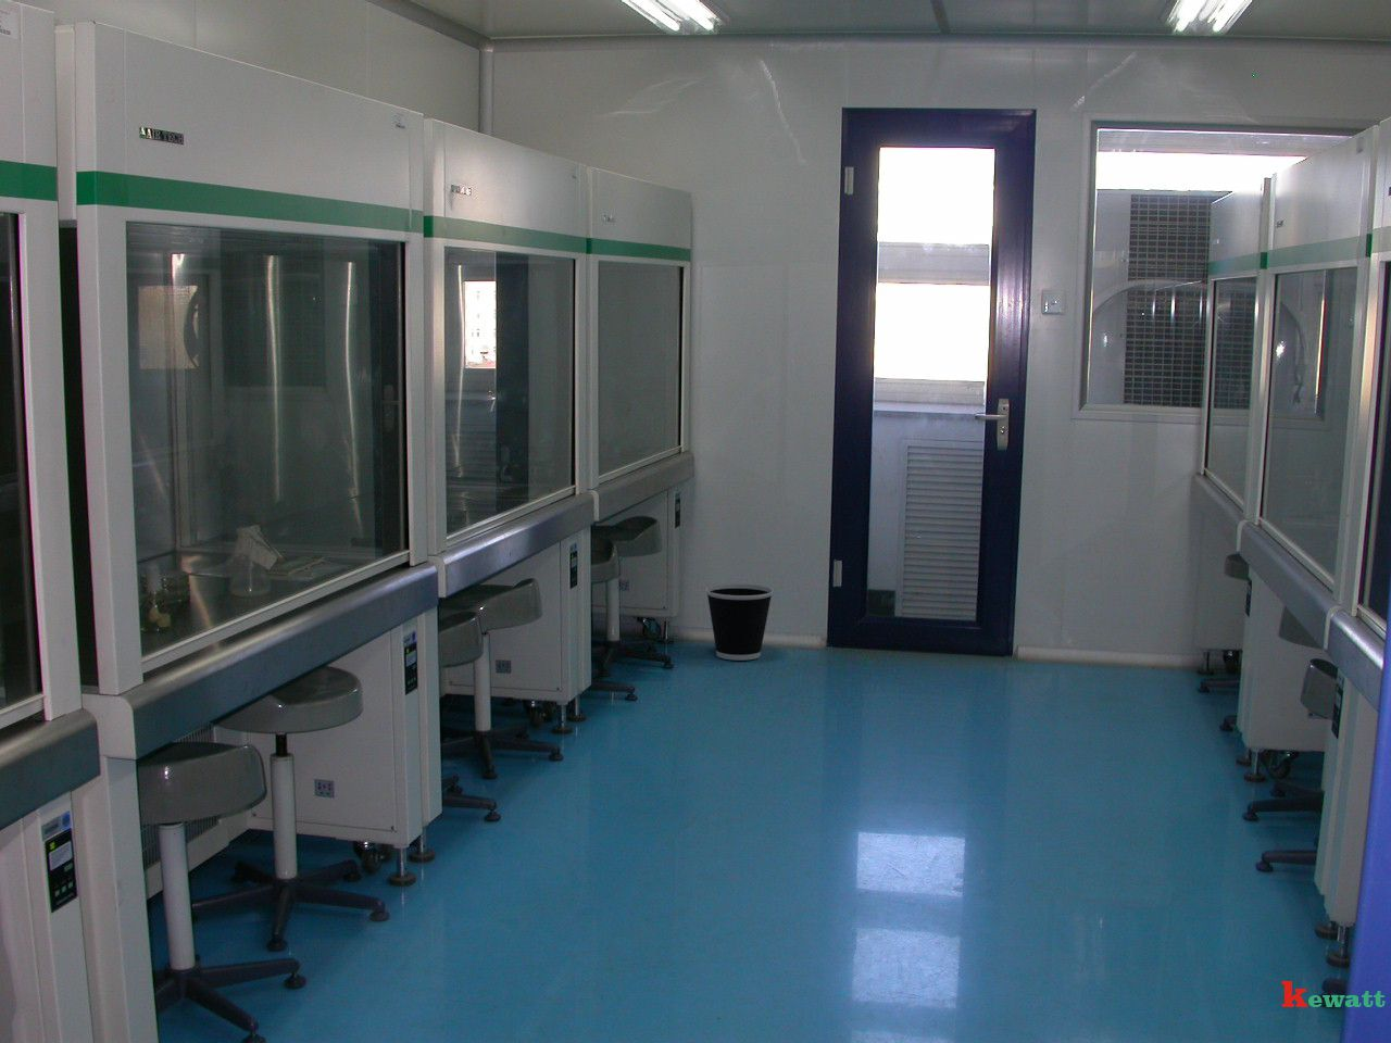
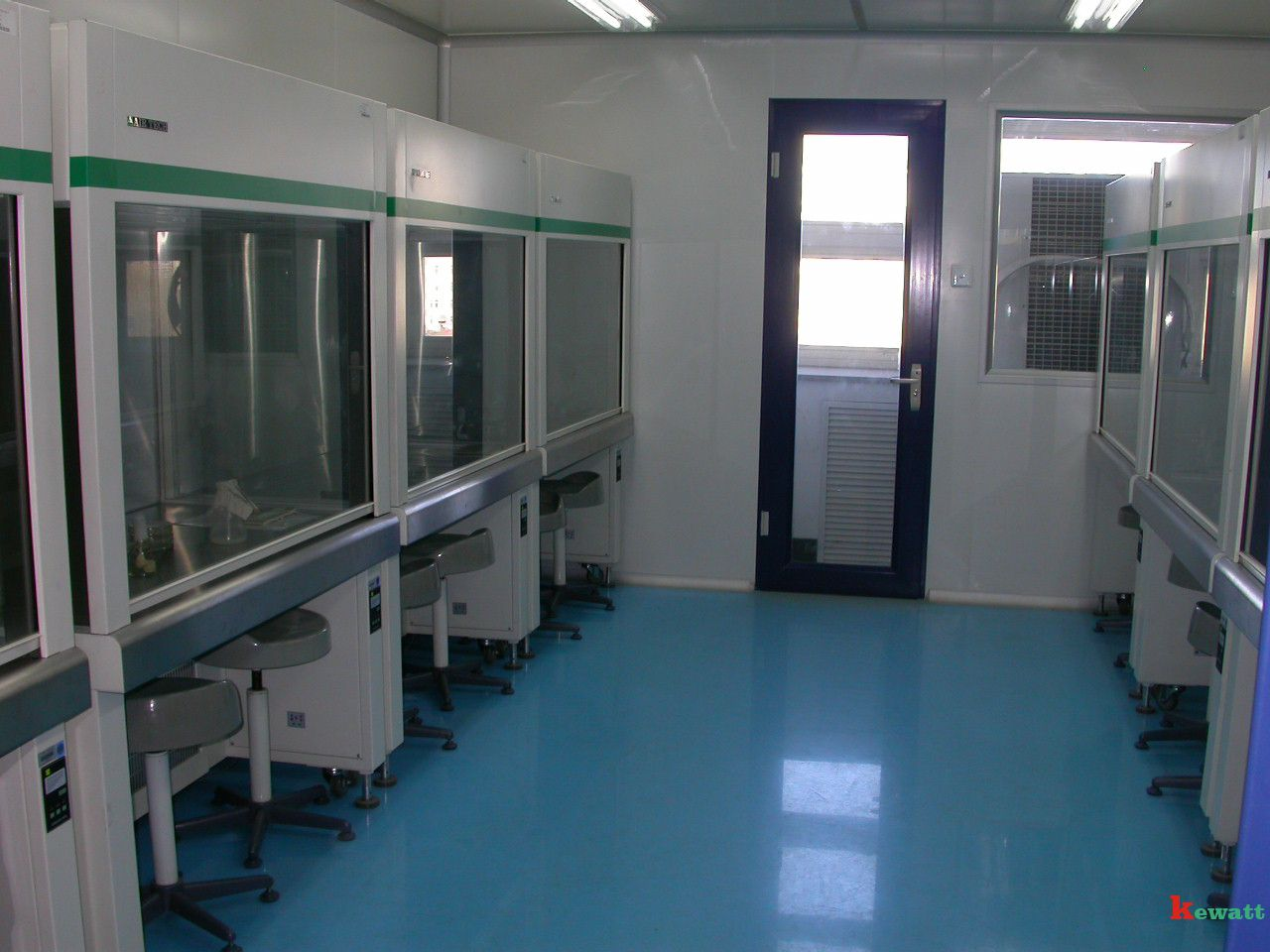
- wastebasket (738, 622)
